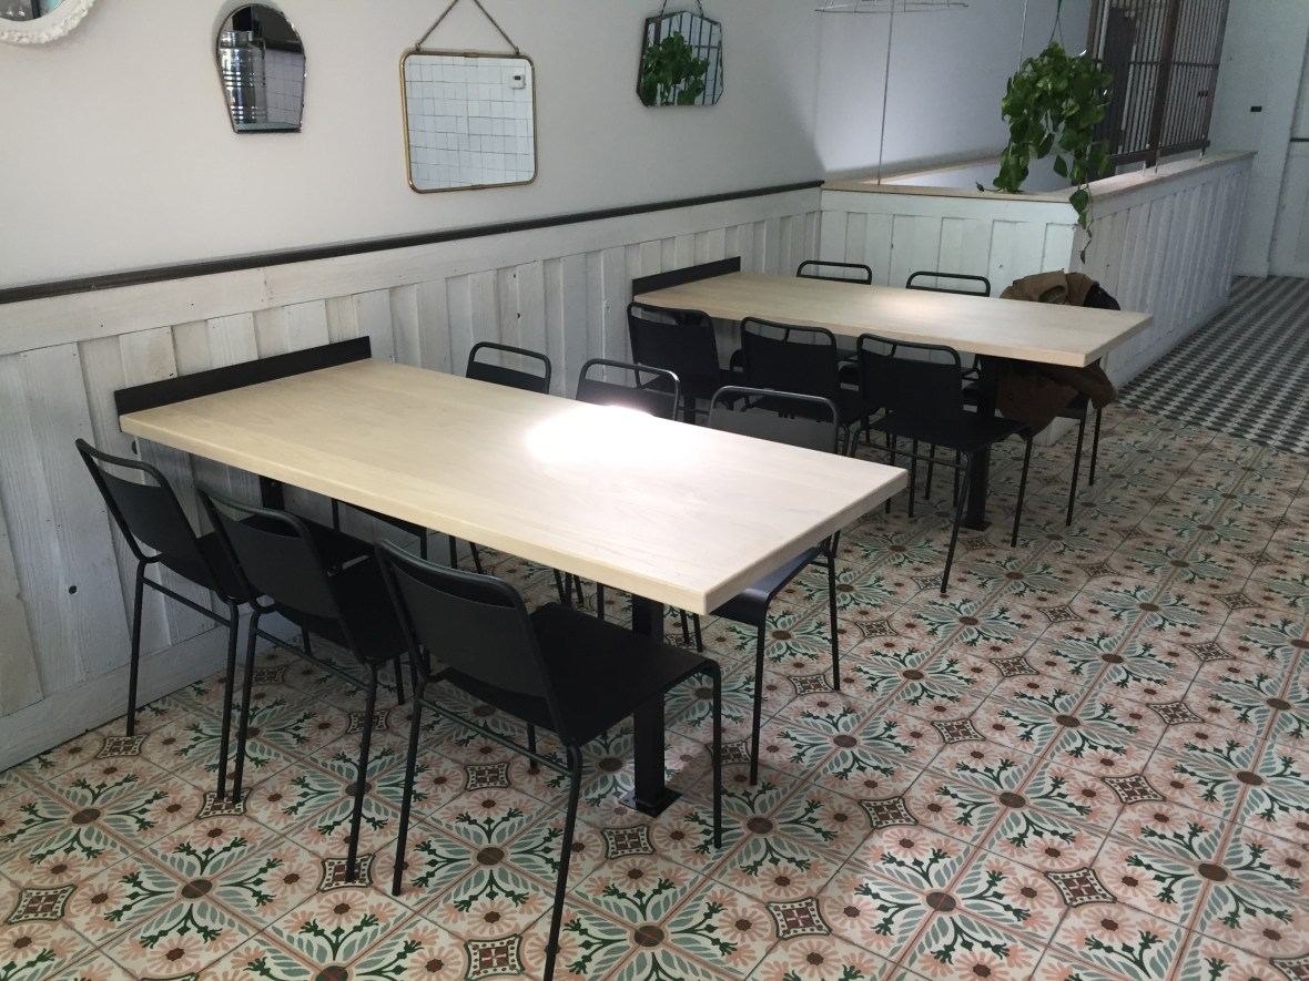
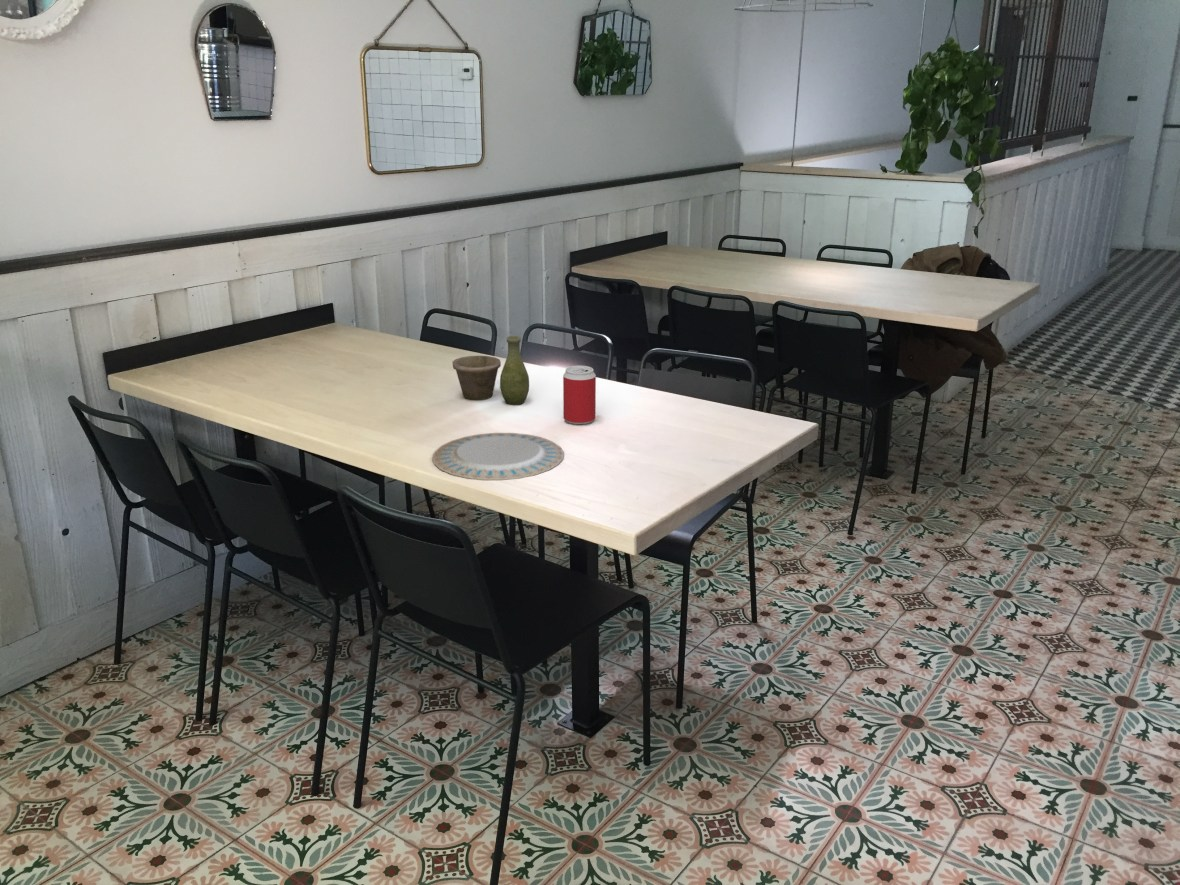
+ vase (490, 366)
+ beverage can (579, 394)
+ chinaware (498, 452)
